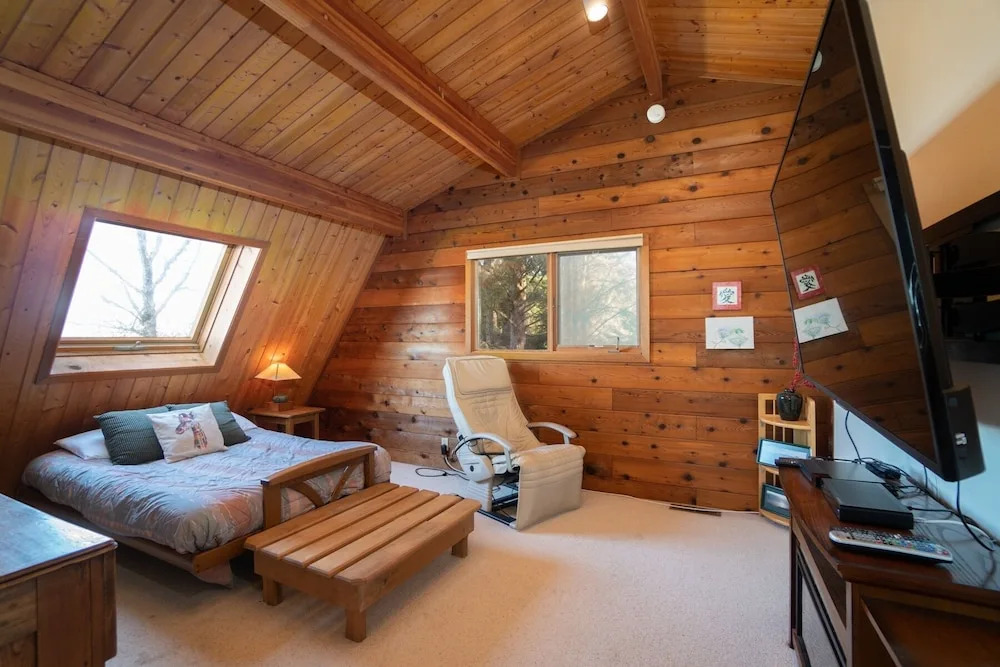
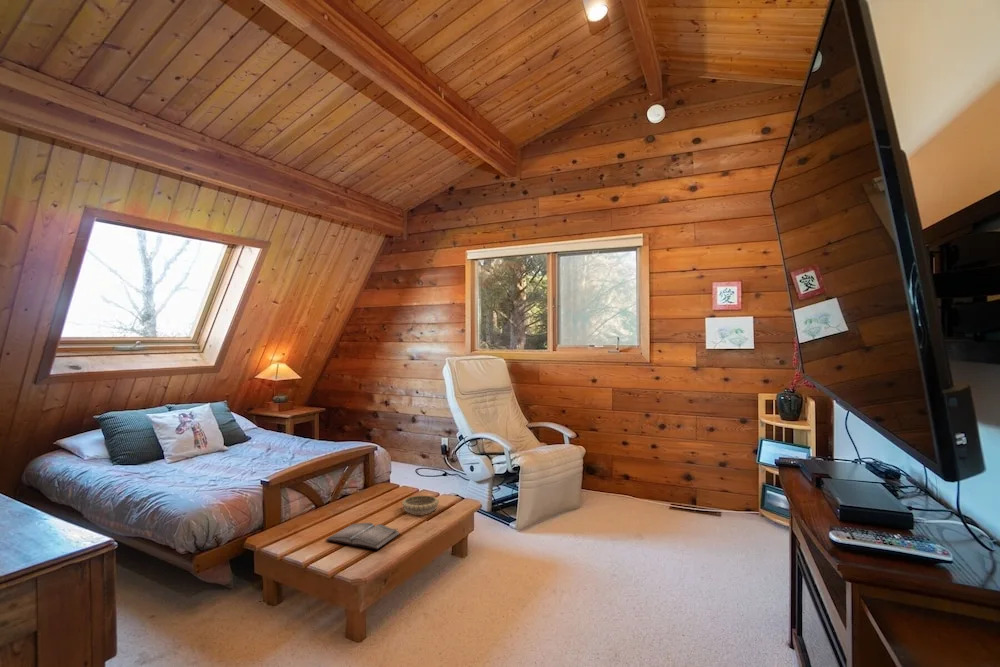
+ decorative bowl (420, 505)
+ hardback book (363, 533)
